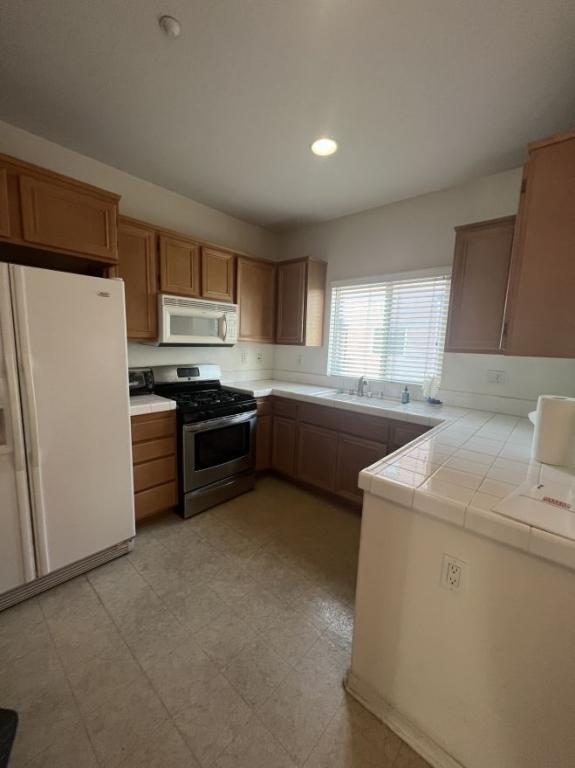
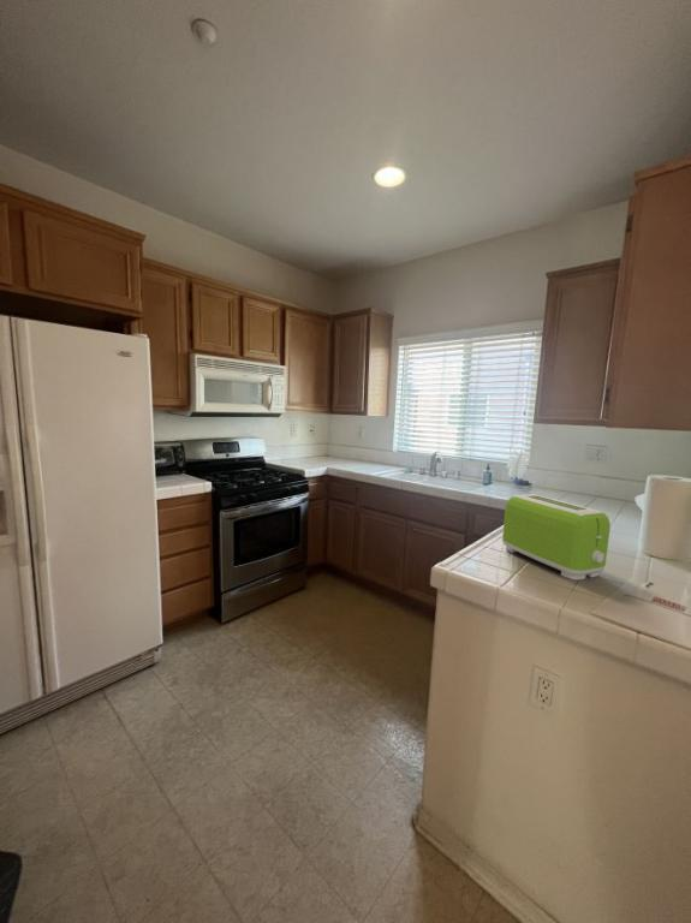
+ toaster (552, 531)
